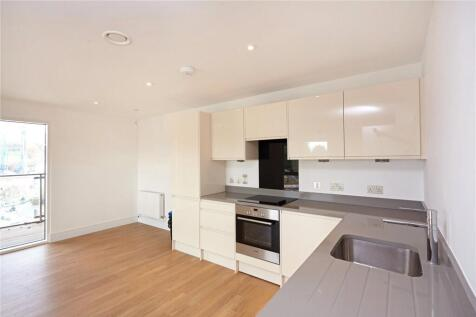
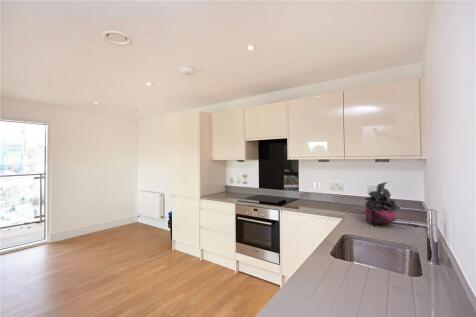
+ potted plant (378, 202)
